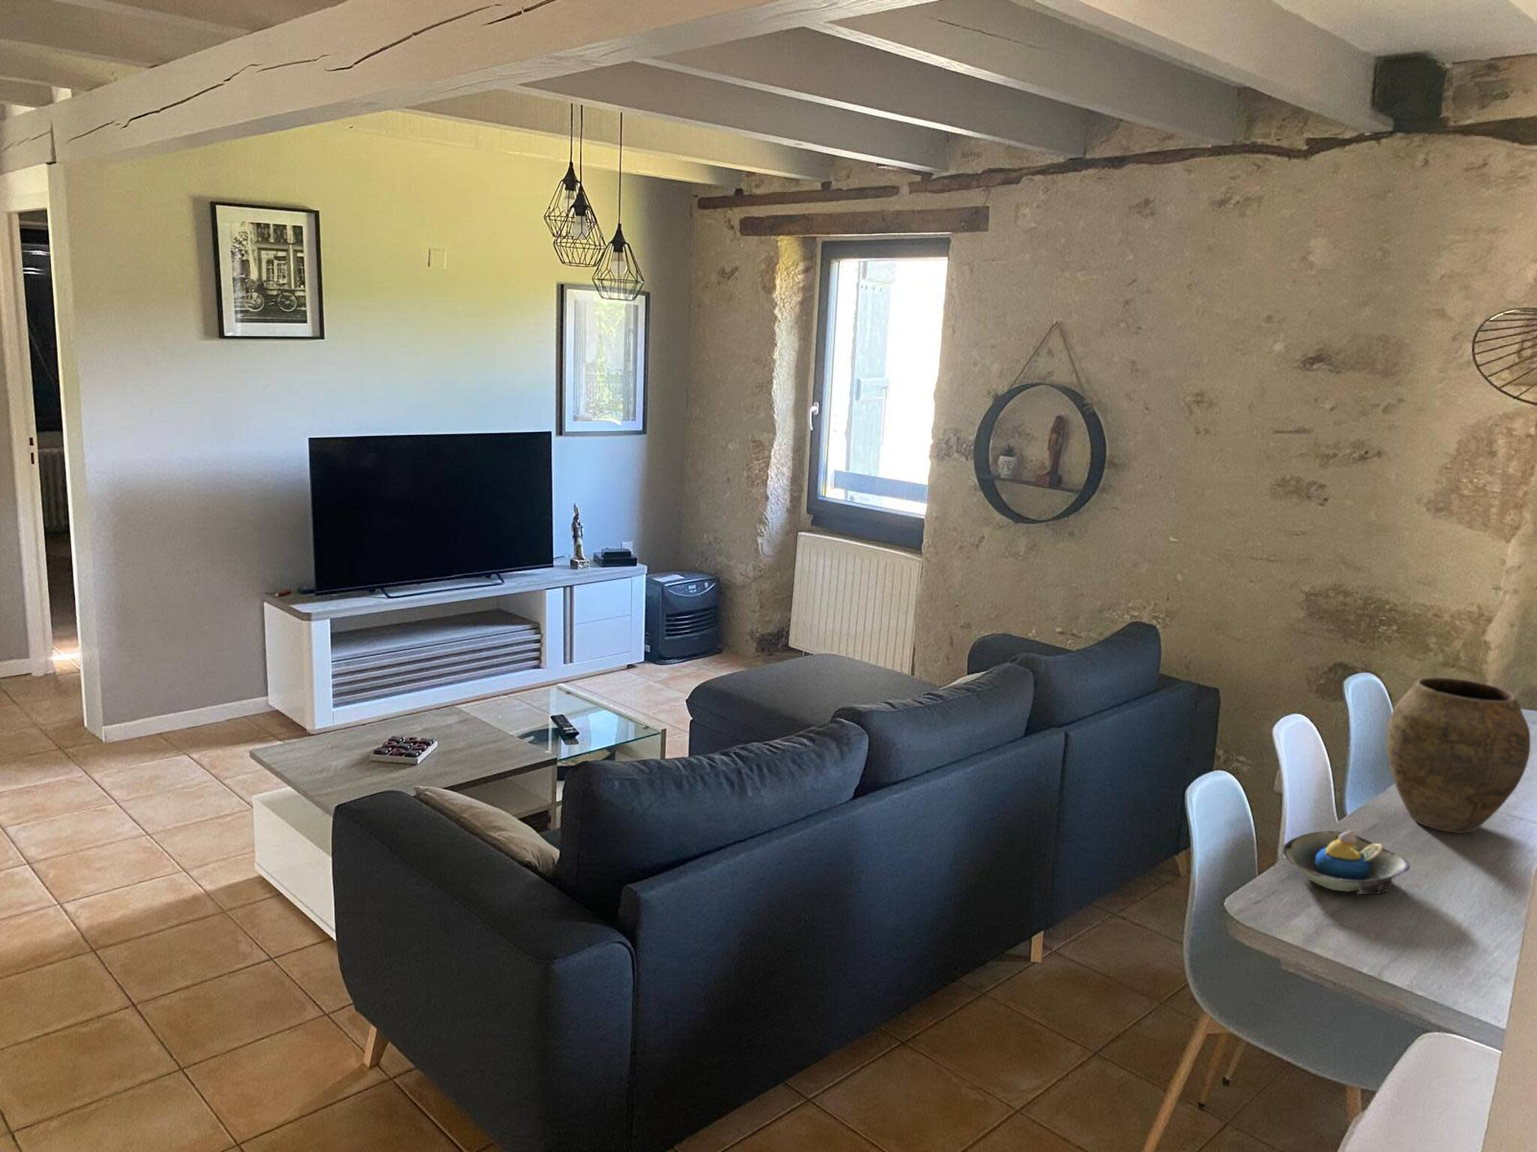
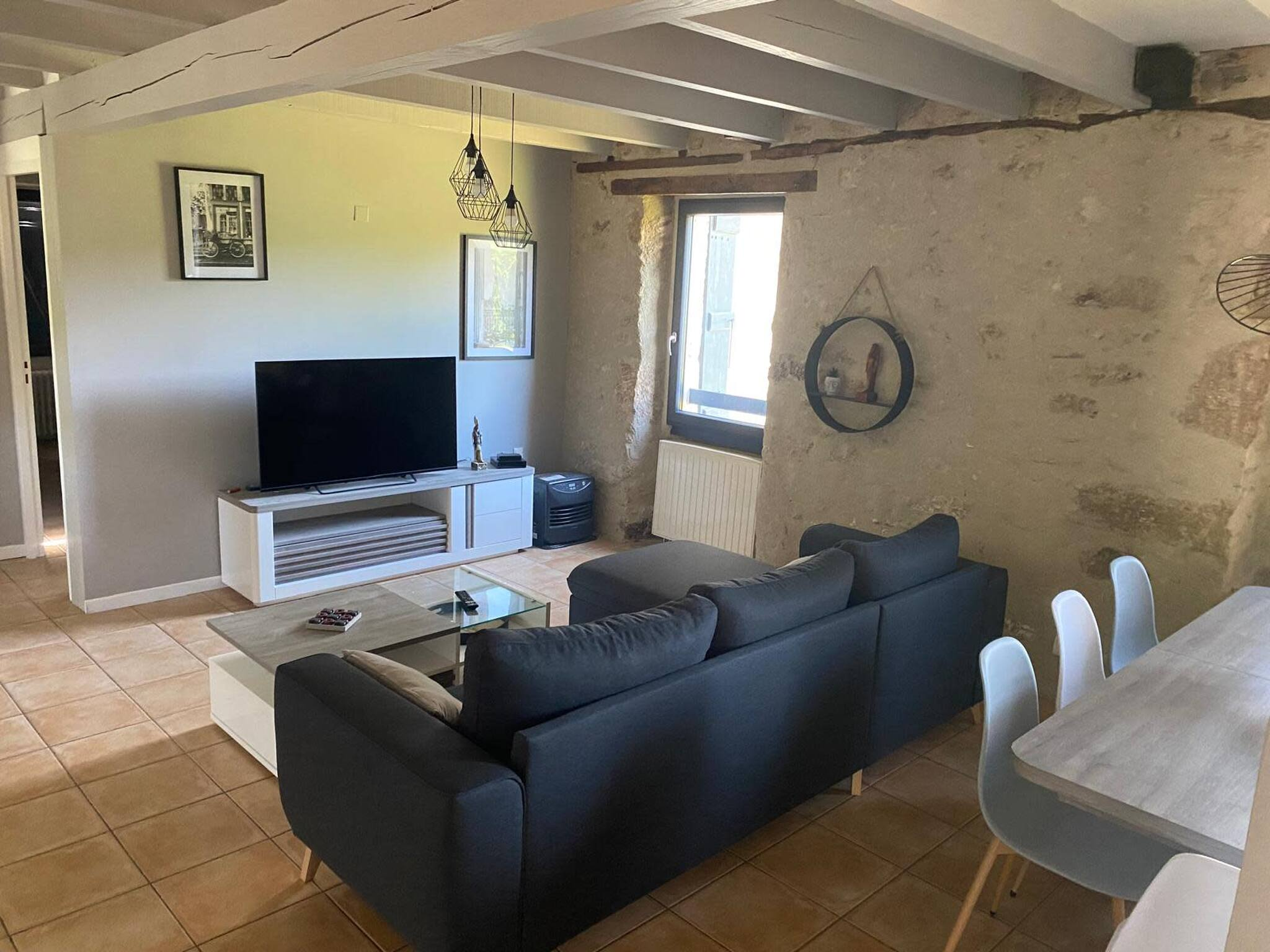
- decorative bowl (1346, 849)
- vase (1453, 755)
